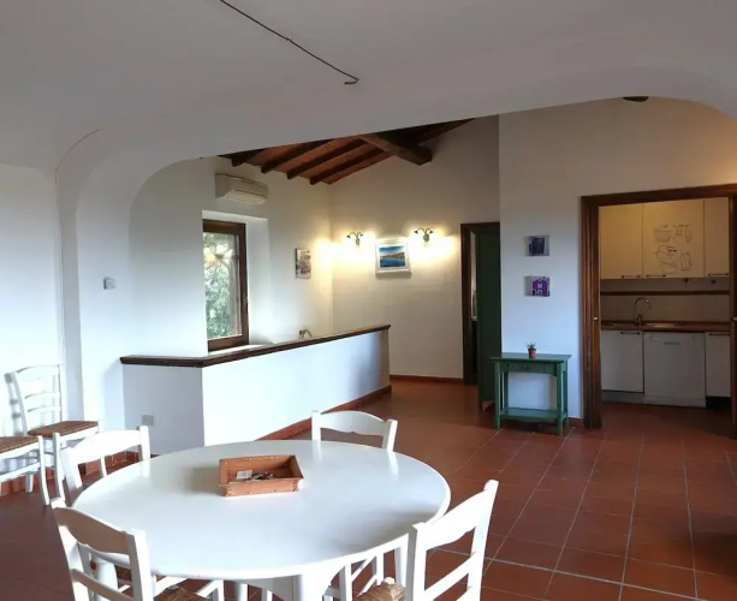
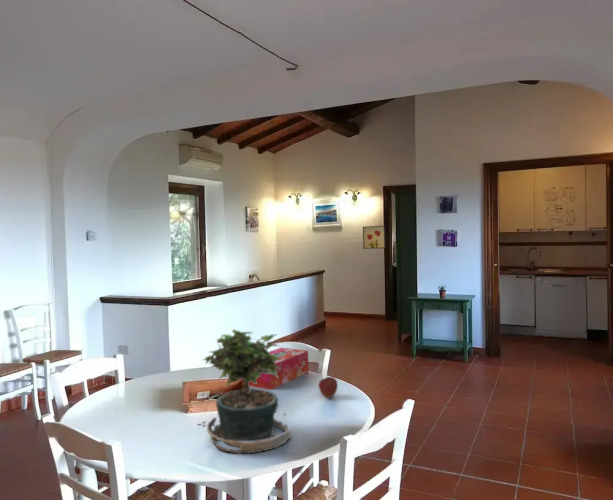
+ wall art (374, 237)
+ potted plant (238, 380)
+ tissue box (276, 368)
+ fruit (328, 386)
